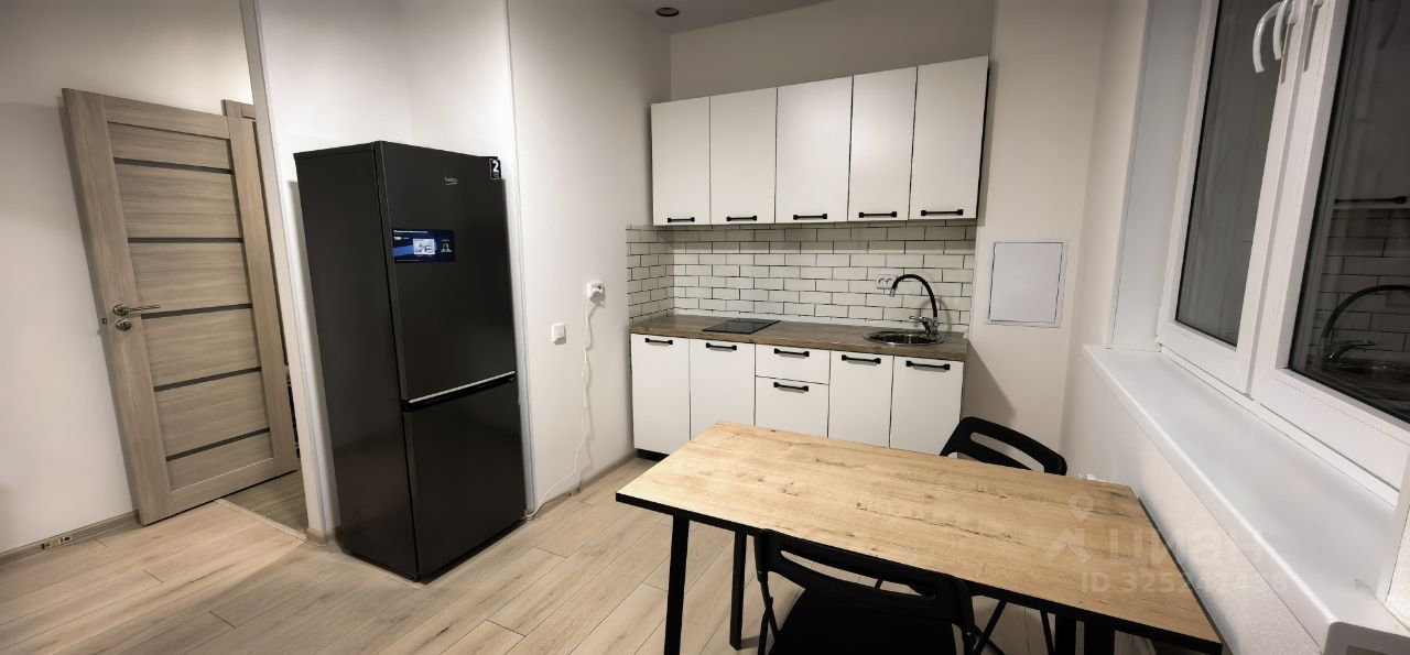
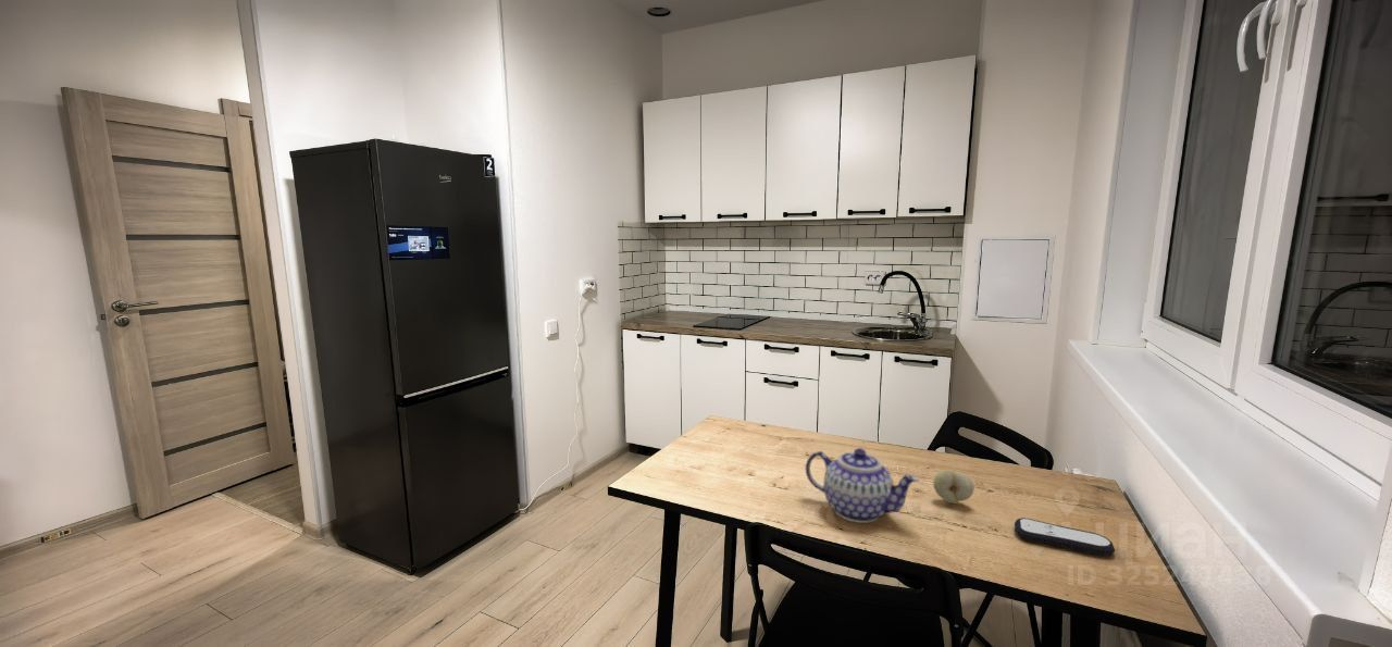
+ remote control (1062, 536)
+ fruit (953, 486)
+ teapot (858, 480)
